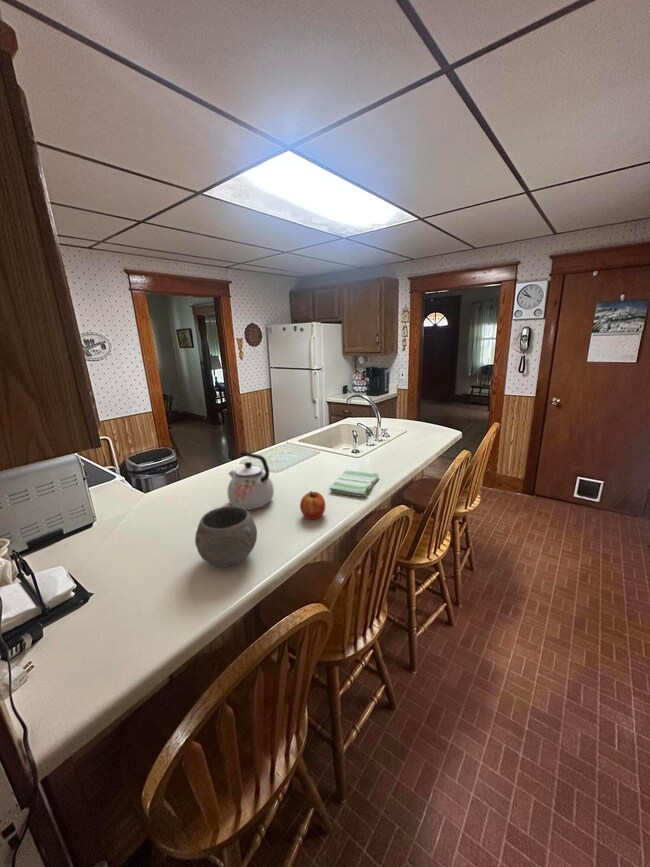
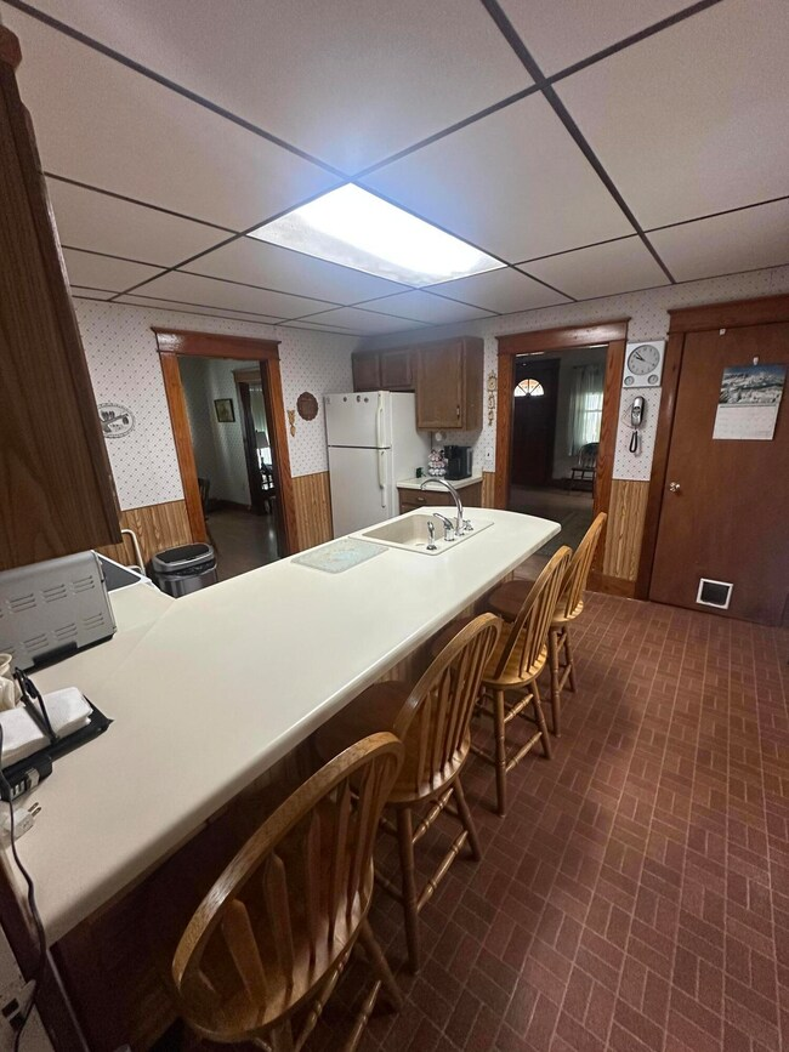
- bowl (227, 538)
- dish towel (354, 482)
- kettle (249, 478)
- fruit (312, 504)
